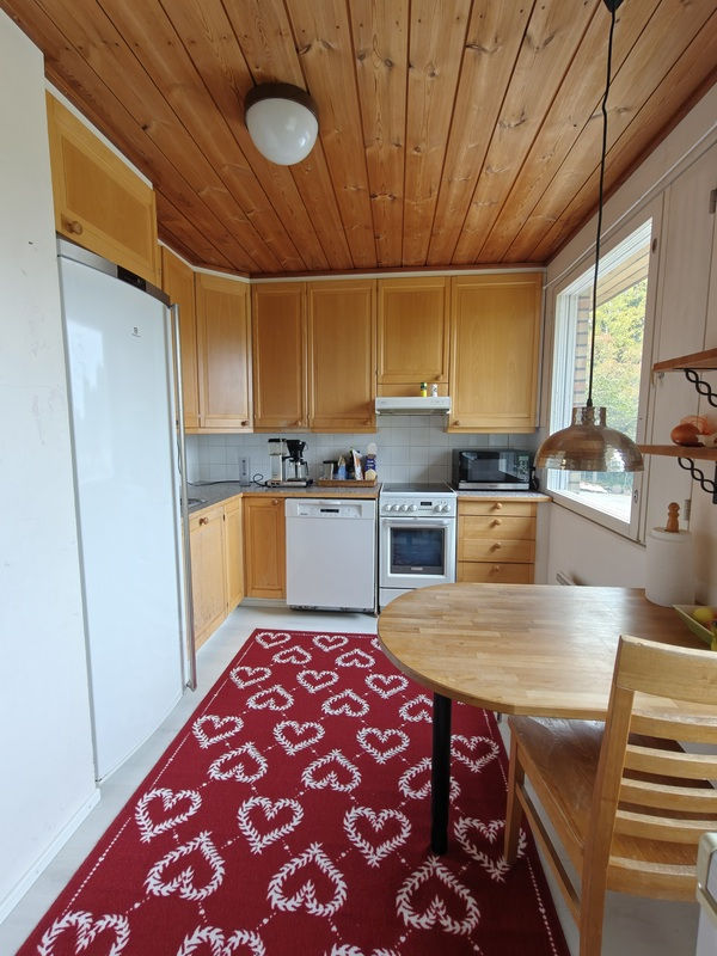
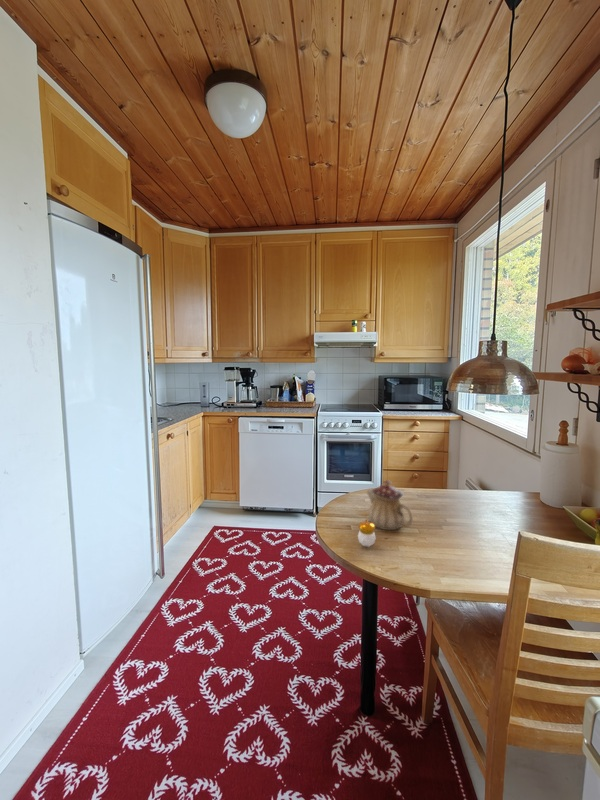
+ teapot (389, 502)
+ candle (366, 532)
